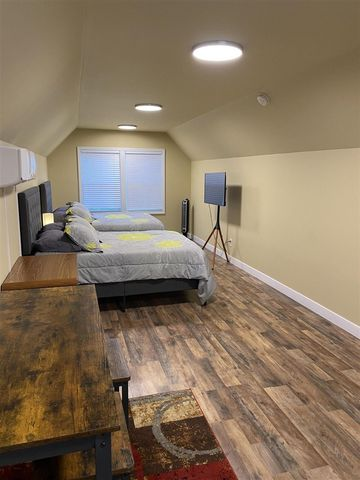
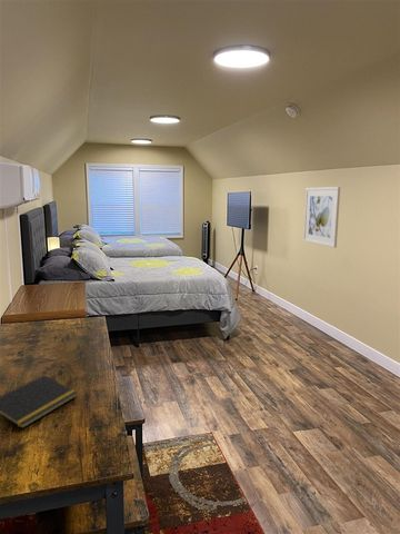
+ notepad (34, 398)
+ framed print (320, 216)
